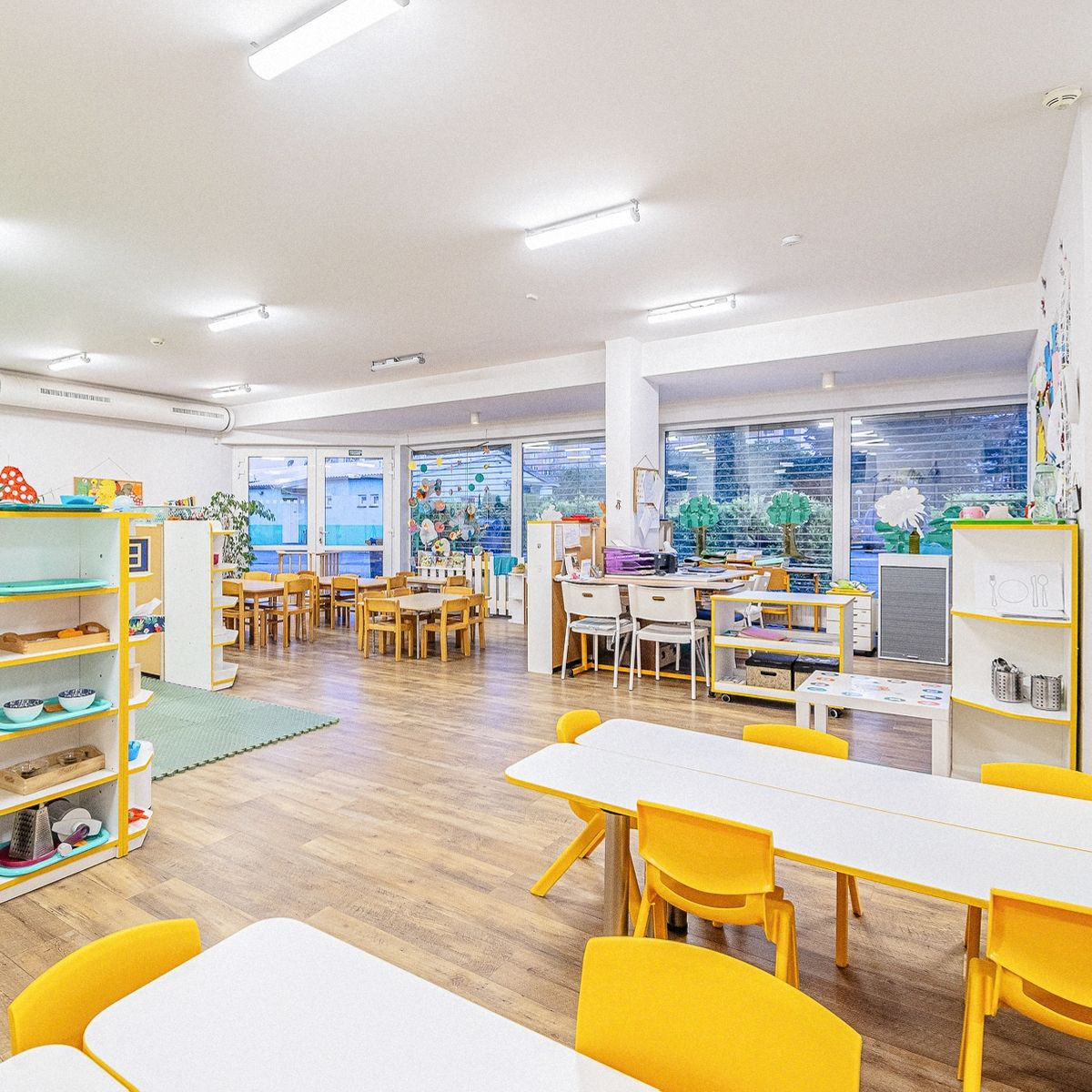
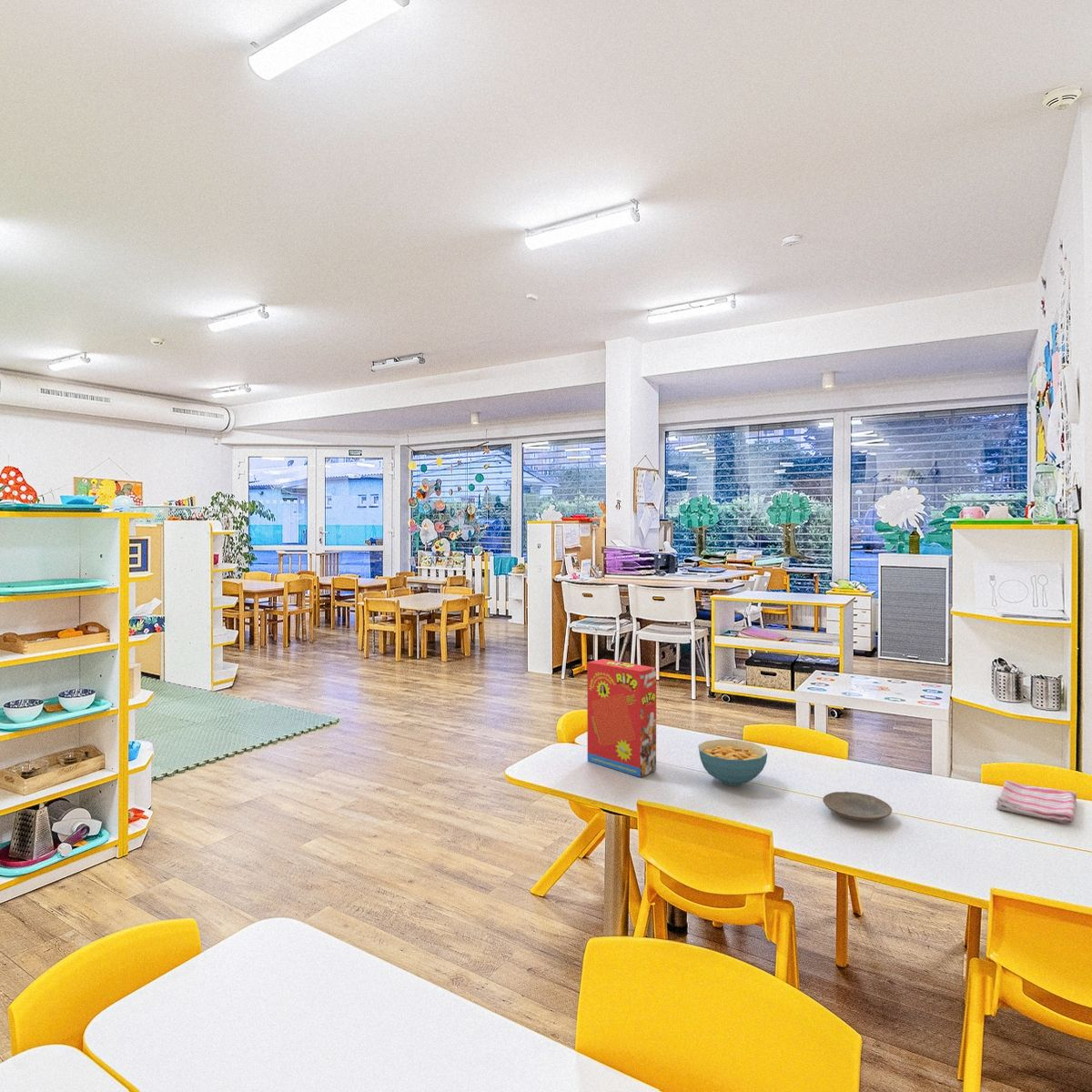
+ dish towel (1036, 798)
+ plate (856, 808)
+ cereal box (621, 715)
+ cereal bowl (732, 765)
